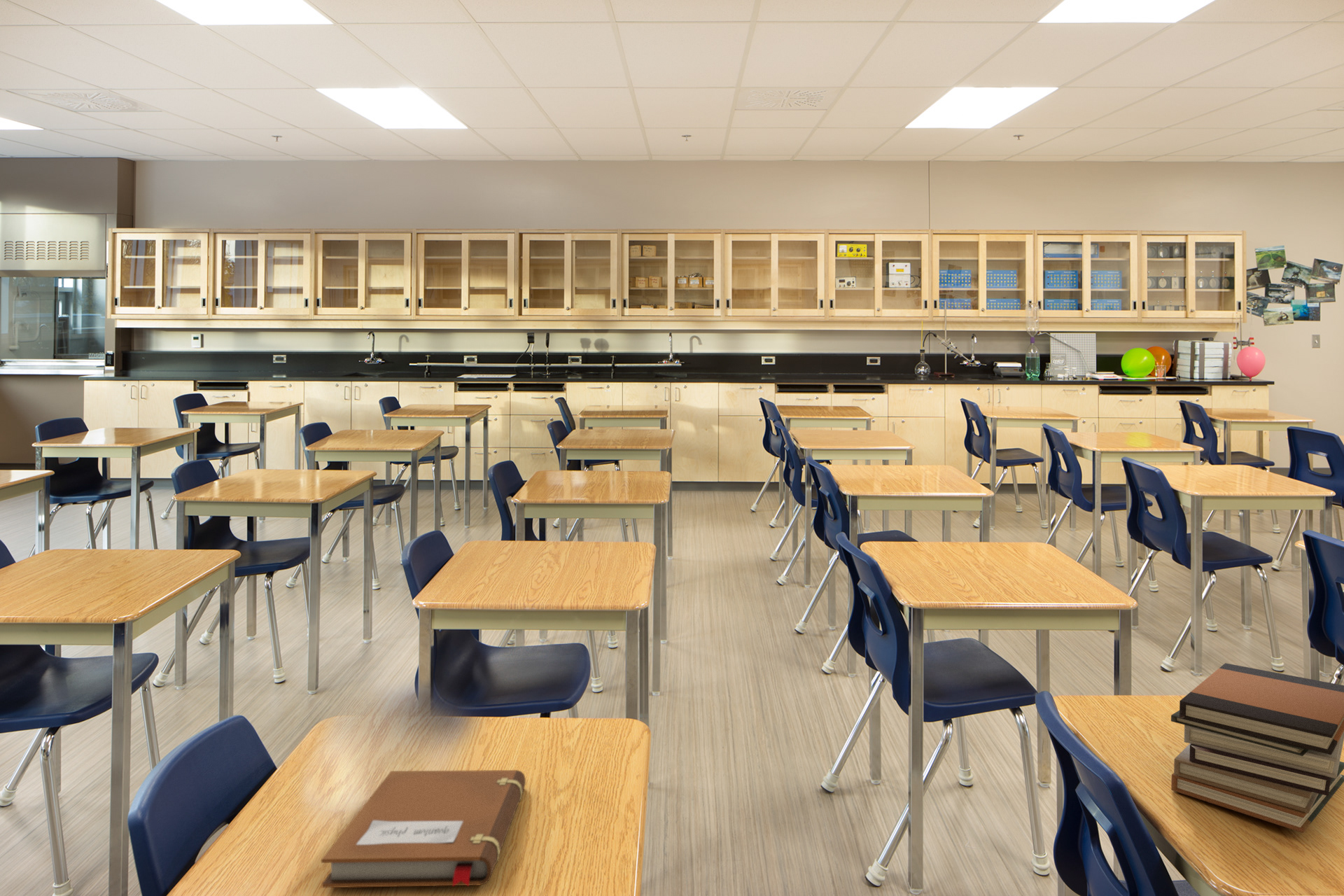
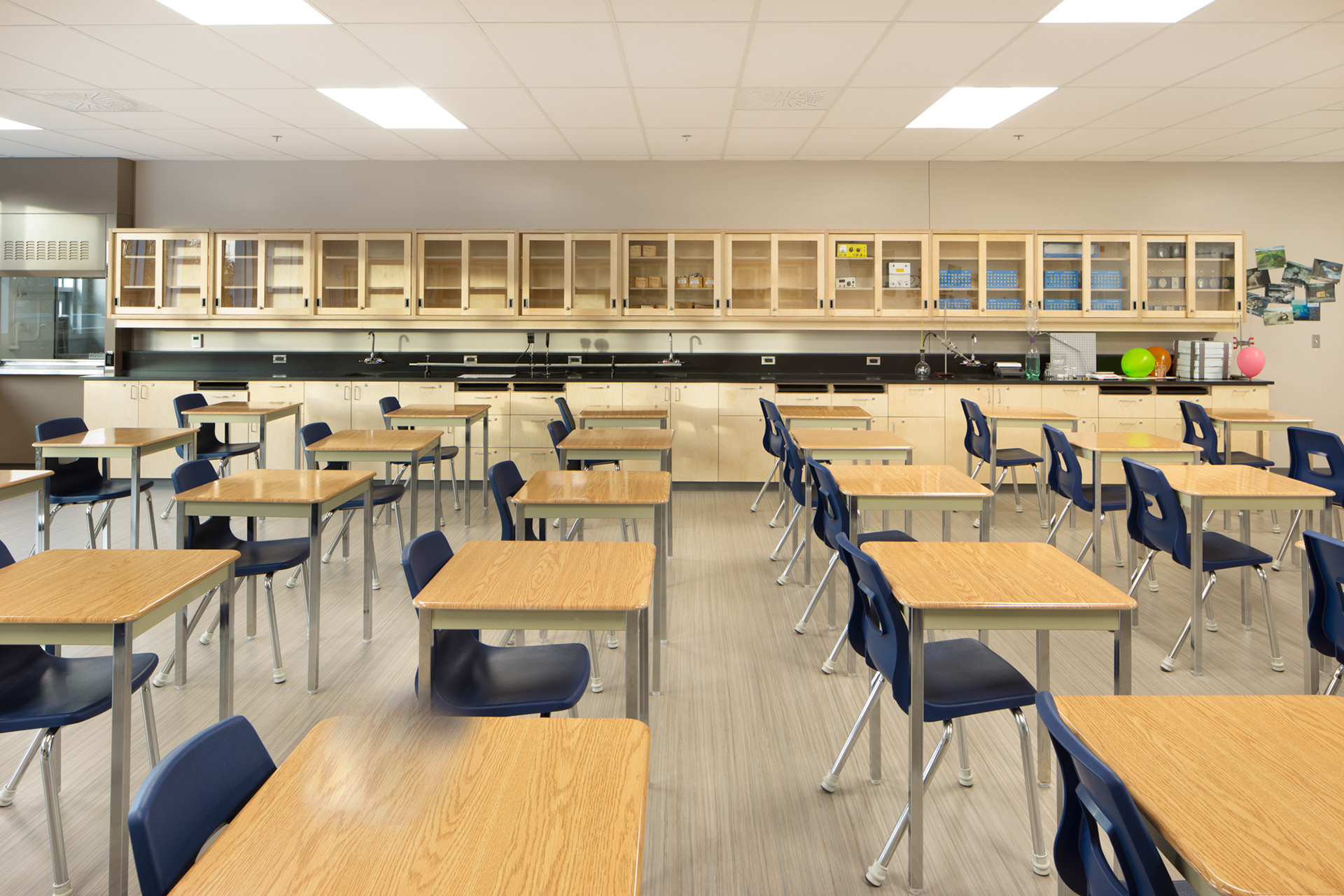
- book stack (1266, 738)
- notebook (434, 823)
